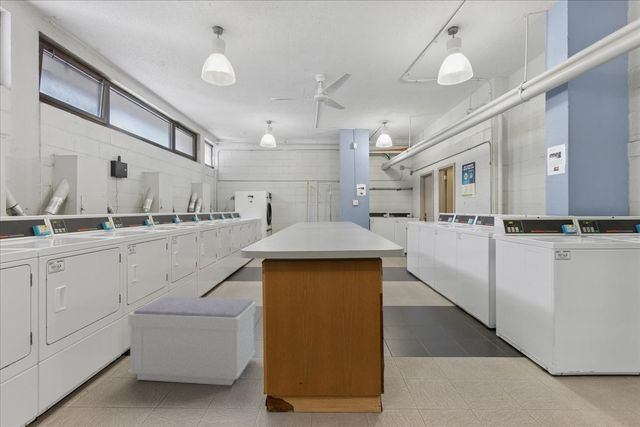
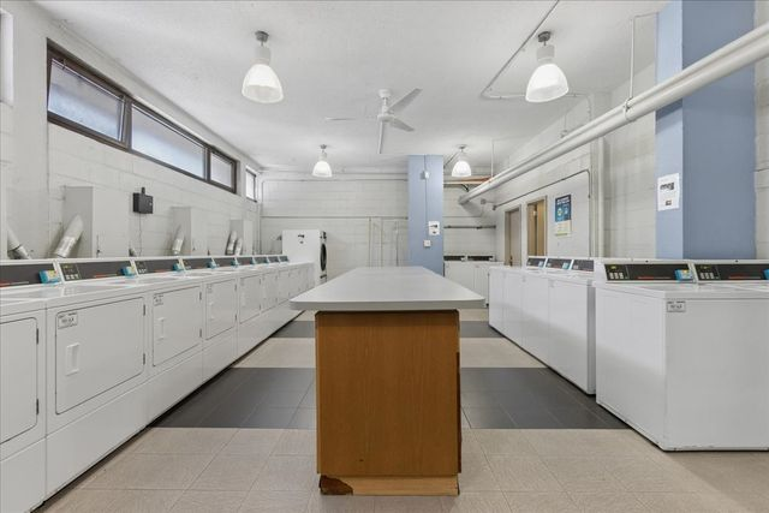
- bench (196, 336)
